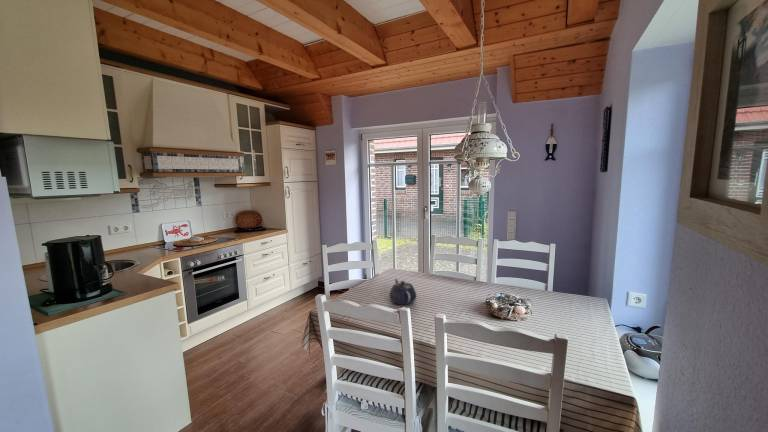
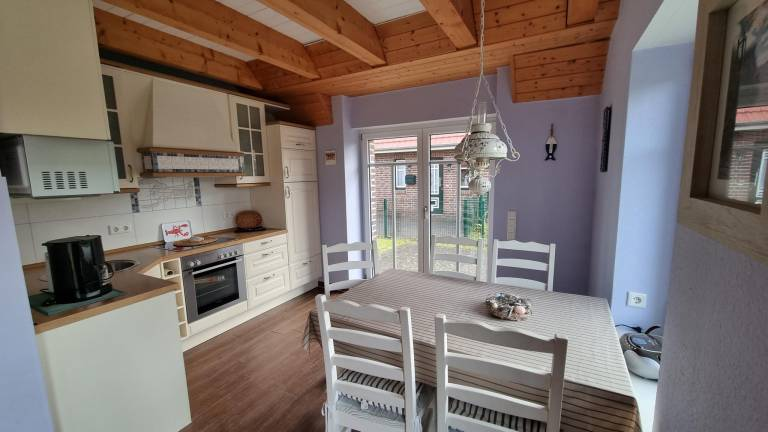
- teapot (402, 291)
